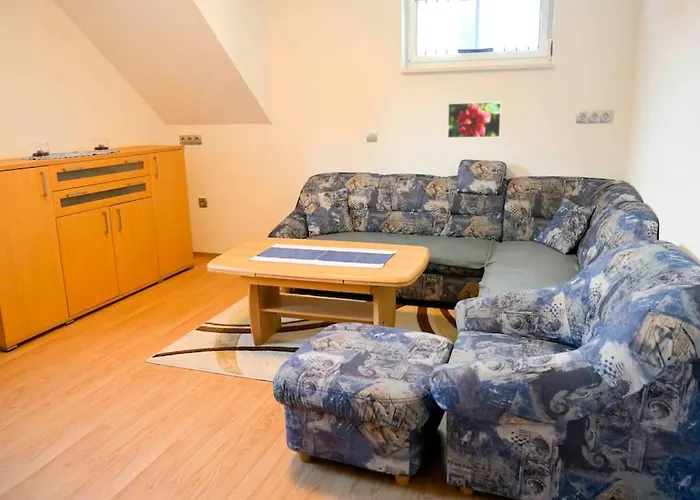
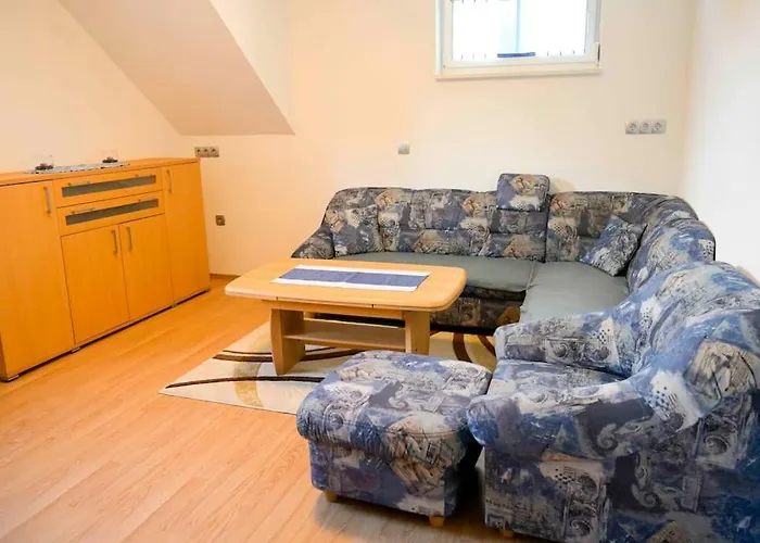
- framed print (474, 120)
